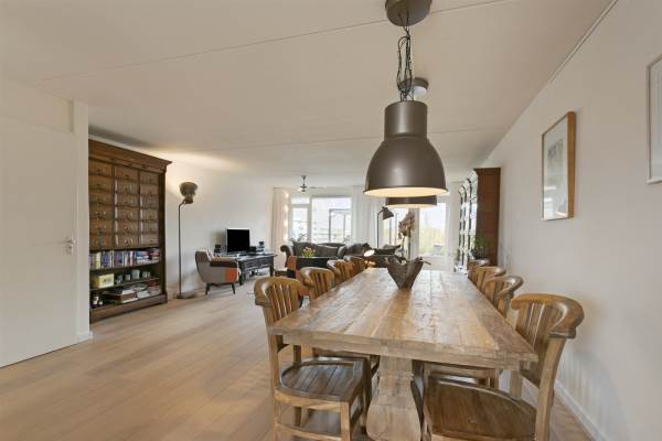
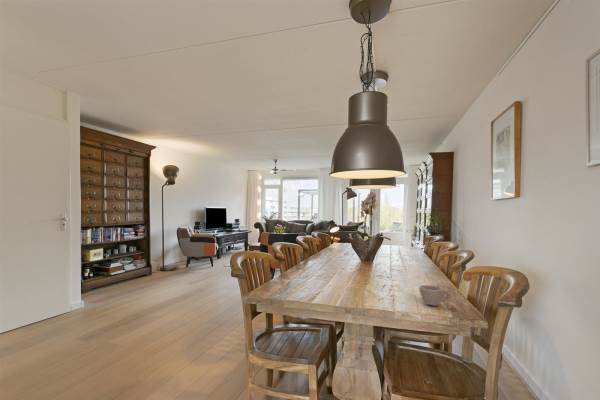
+ cup (434, 295)
